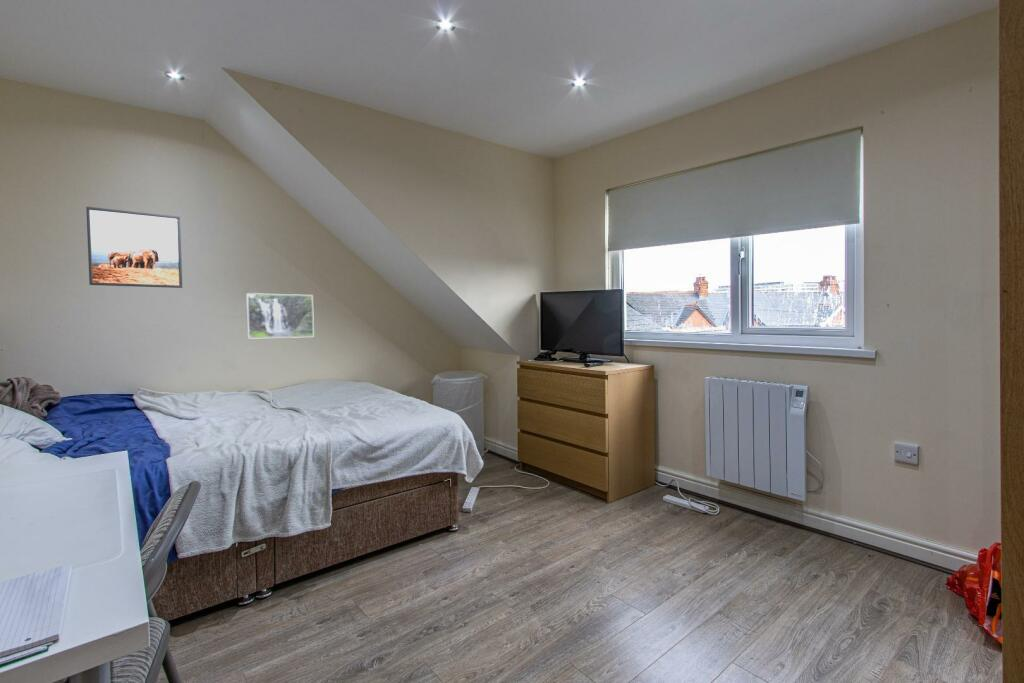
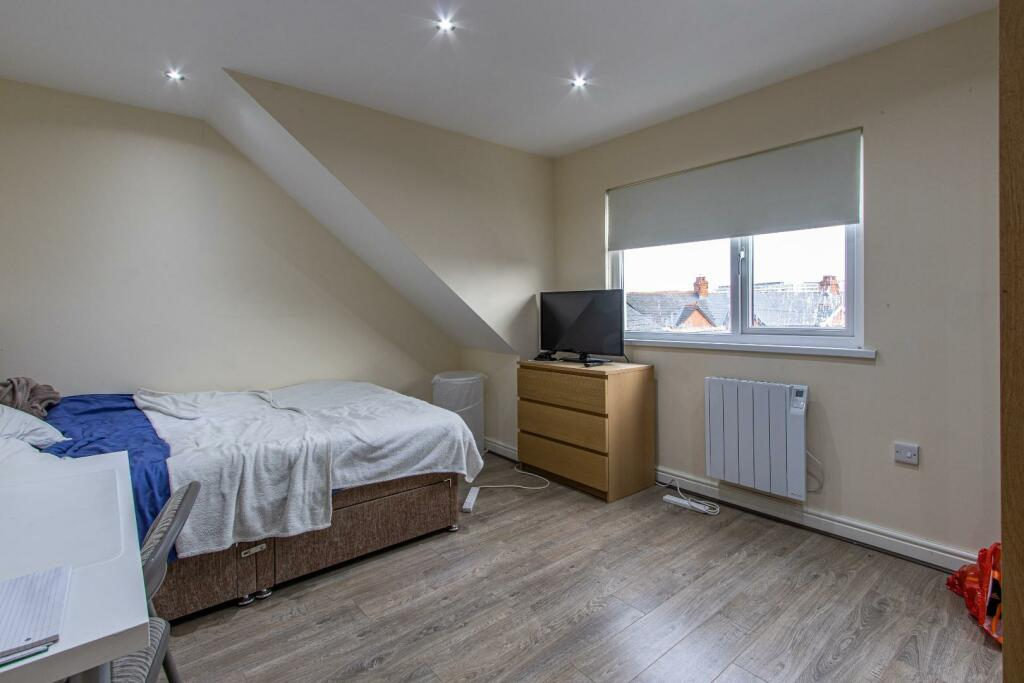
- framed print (136, 249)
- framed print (281, 316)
